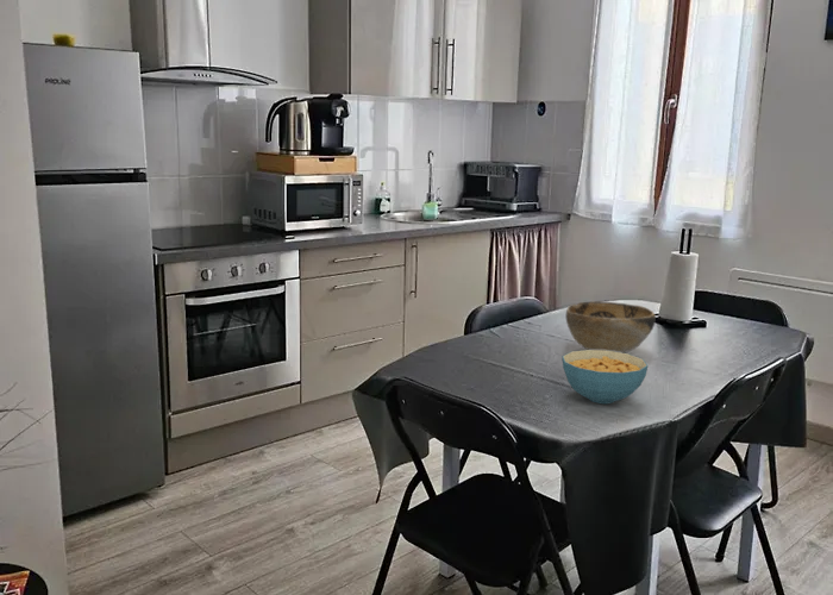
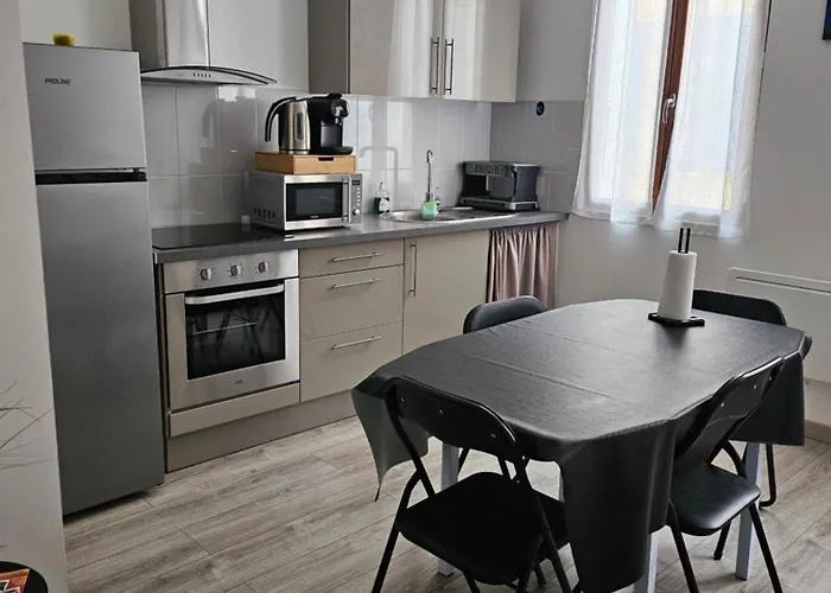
- decorative bowl (608, 330)
- cereal bowl (602, 380)
